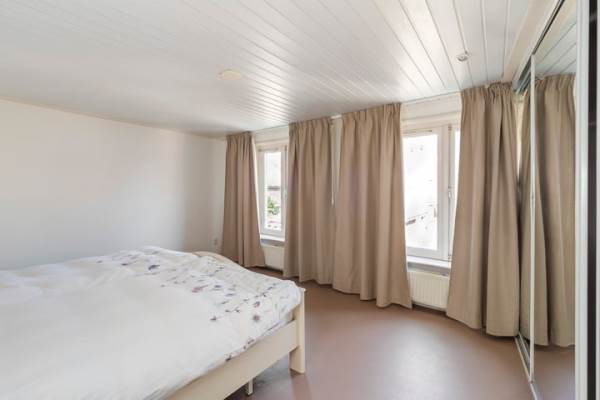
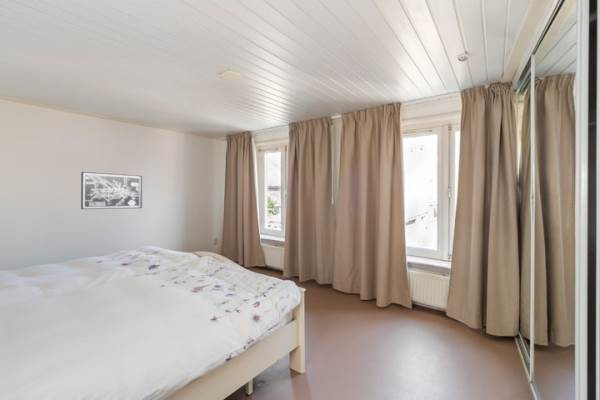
+ wall art (113, 191)
